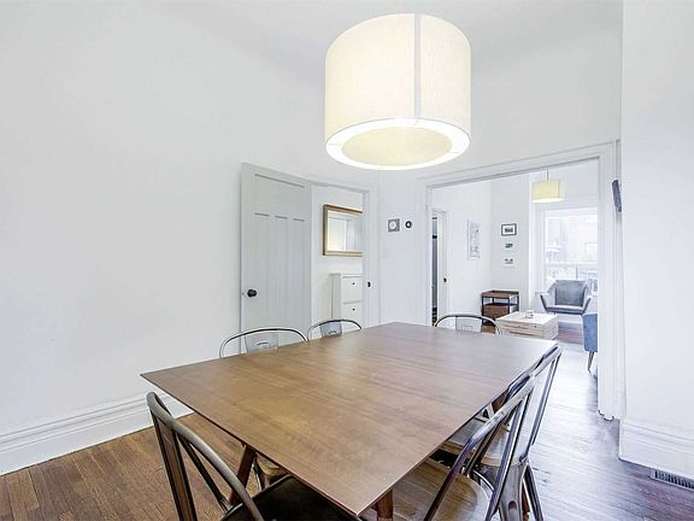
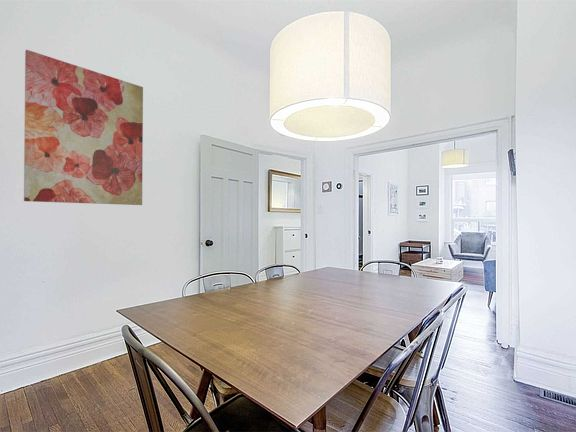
+ wall art (90, 137)
